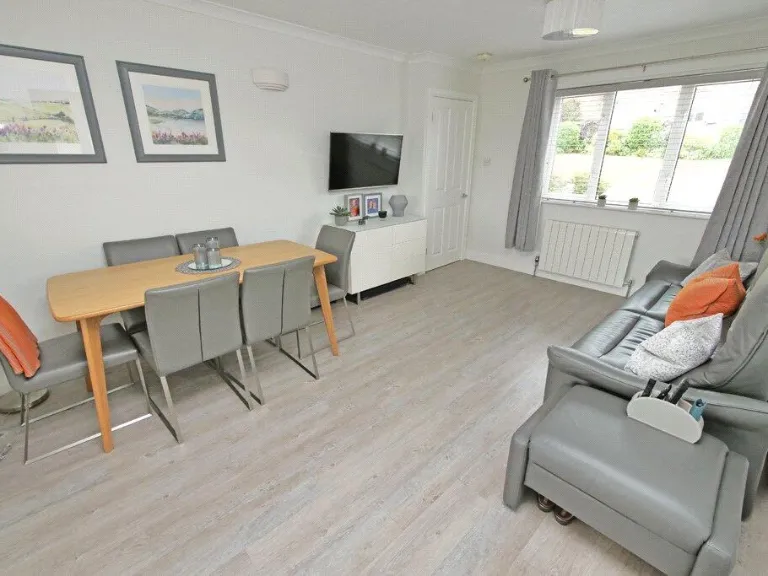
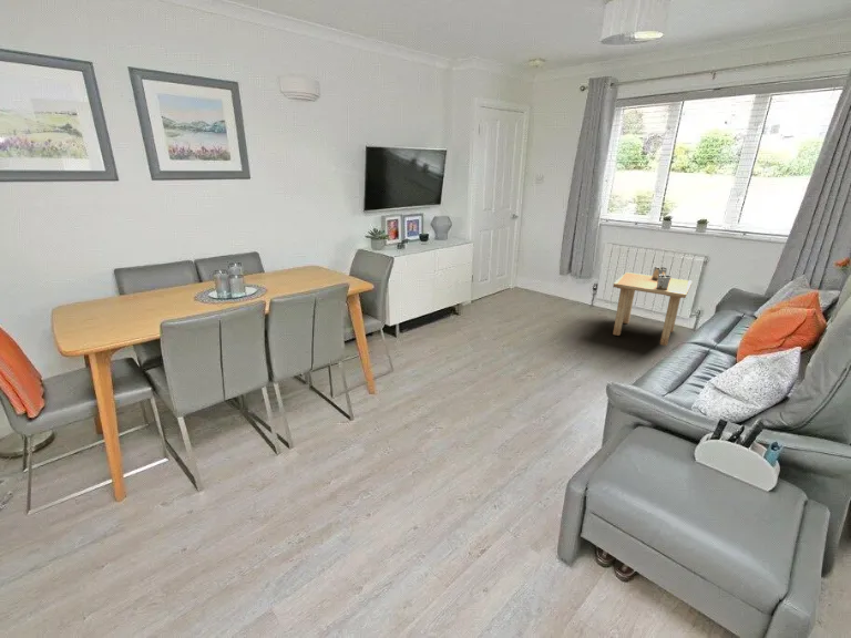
+ side table (652, 292)
